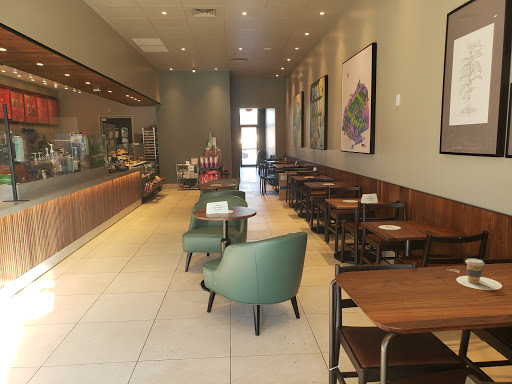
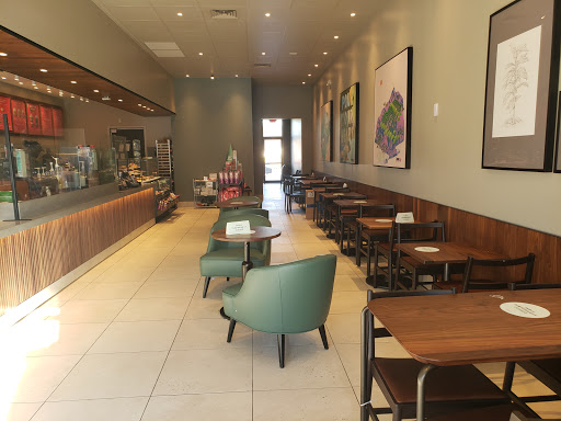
- coffee cup (474, 271)
